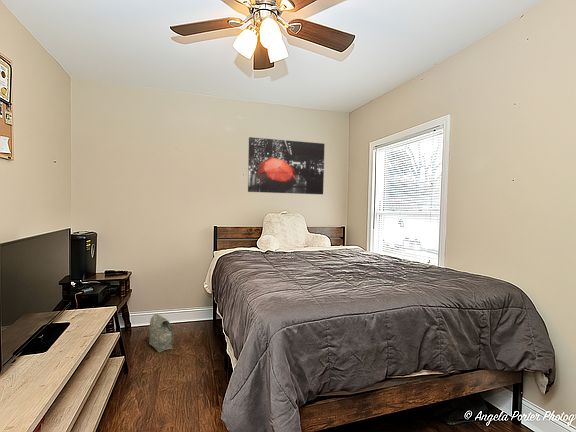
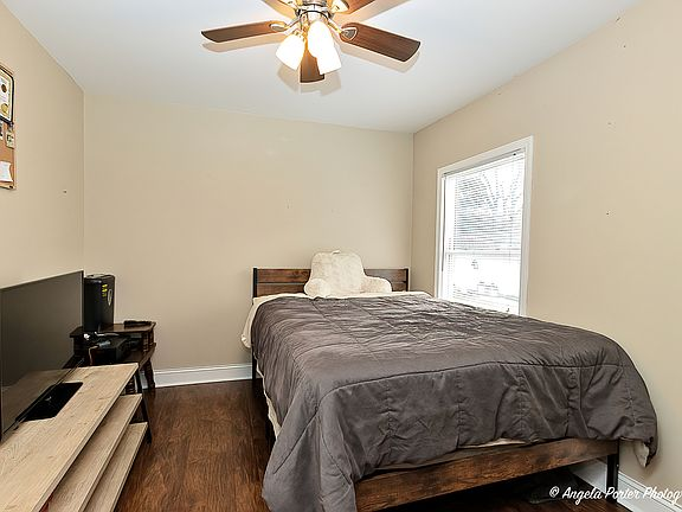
- wall art (287, 167)
- bag (161, 330)
